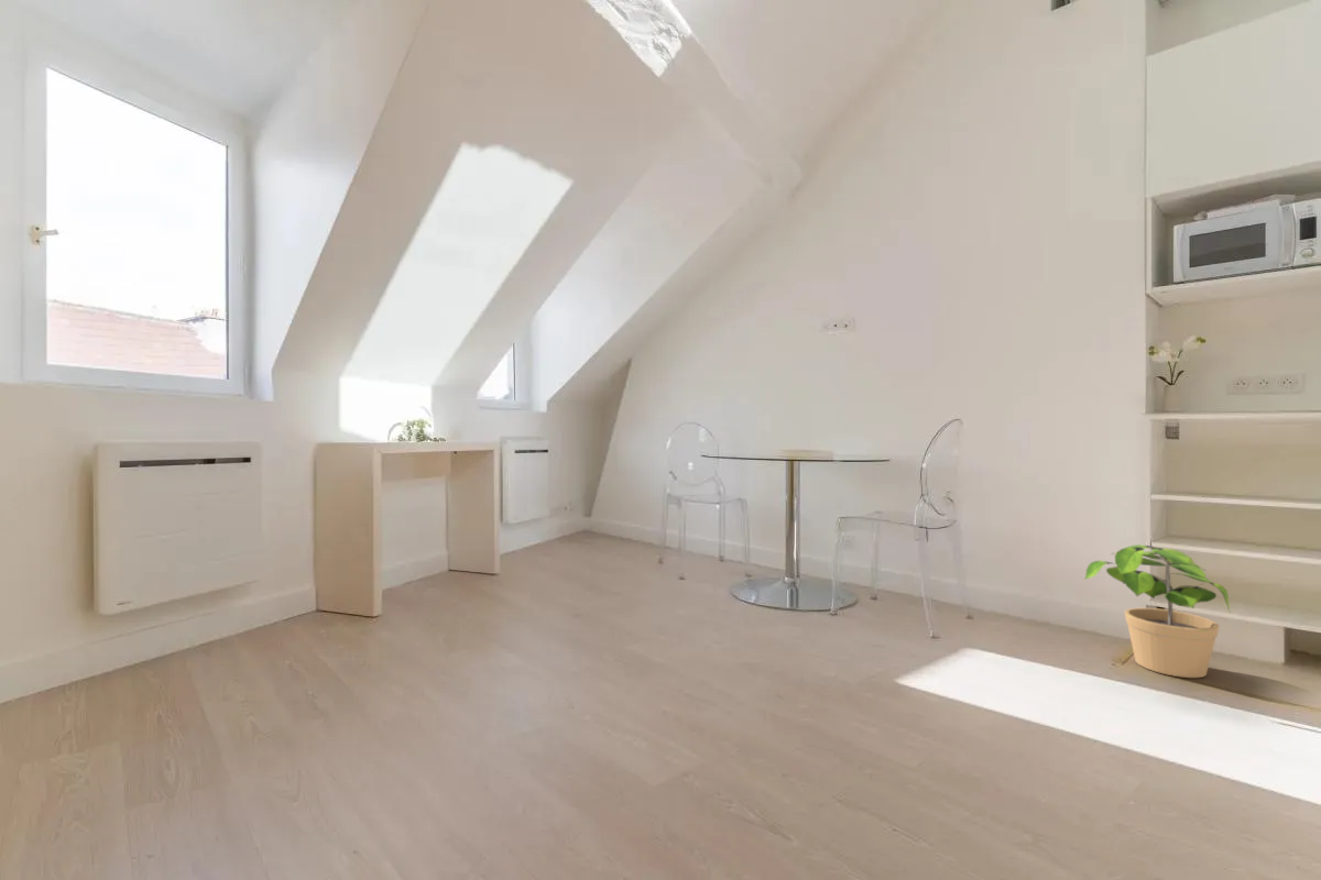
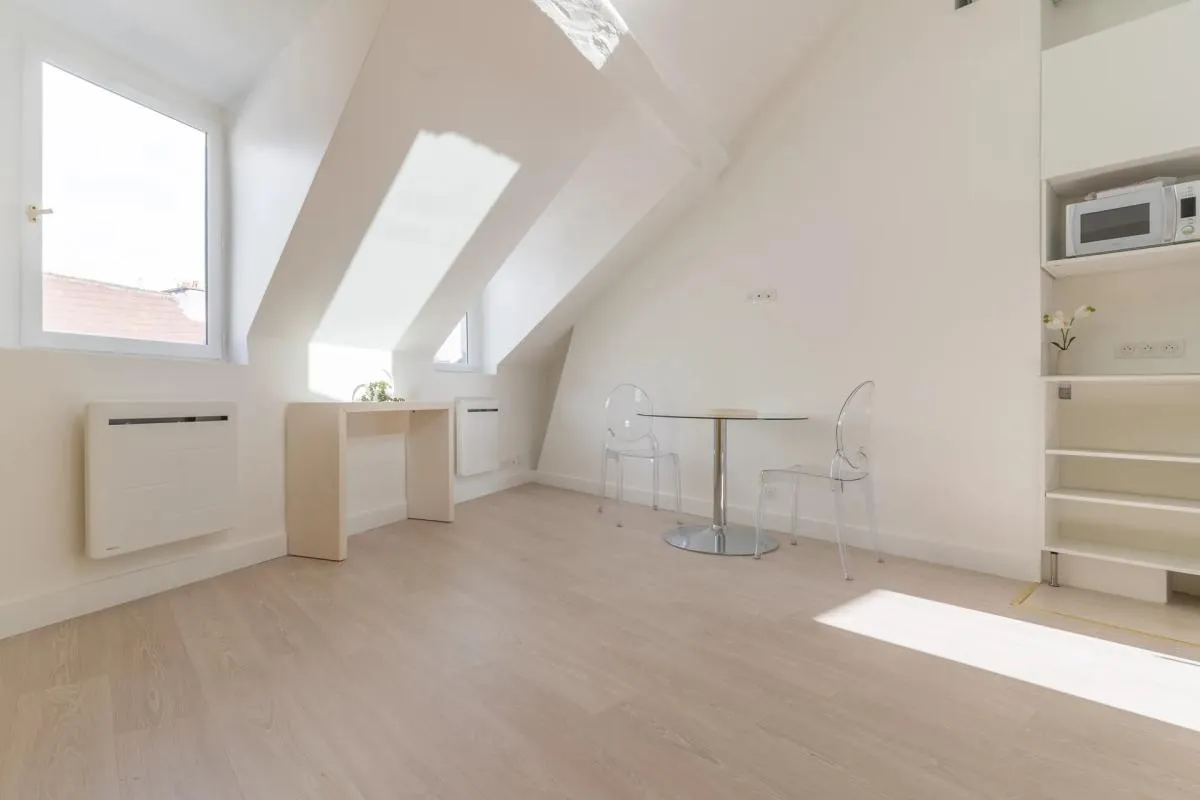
- potted plant (1146, 608)
